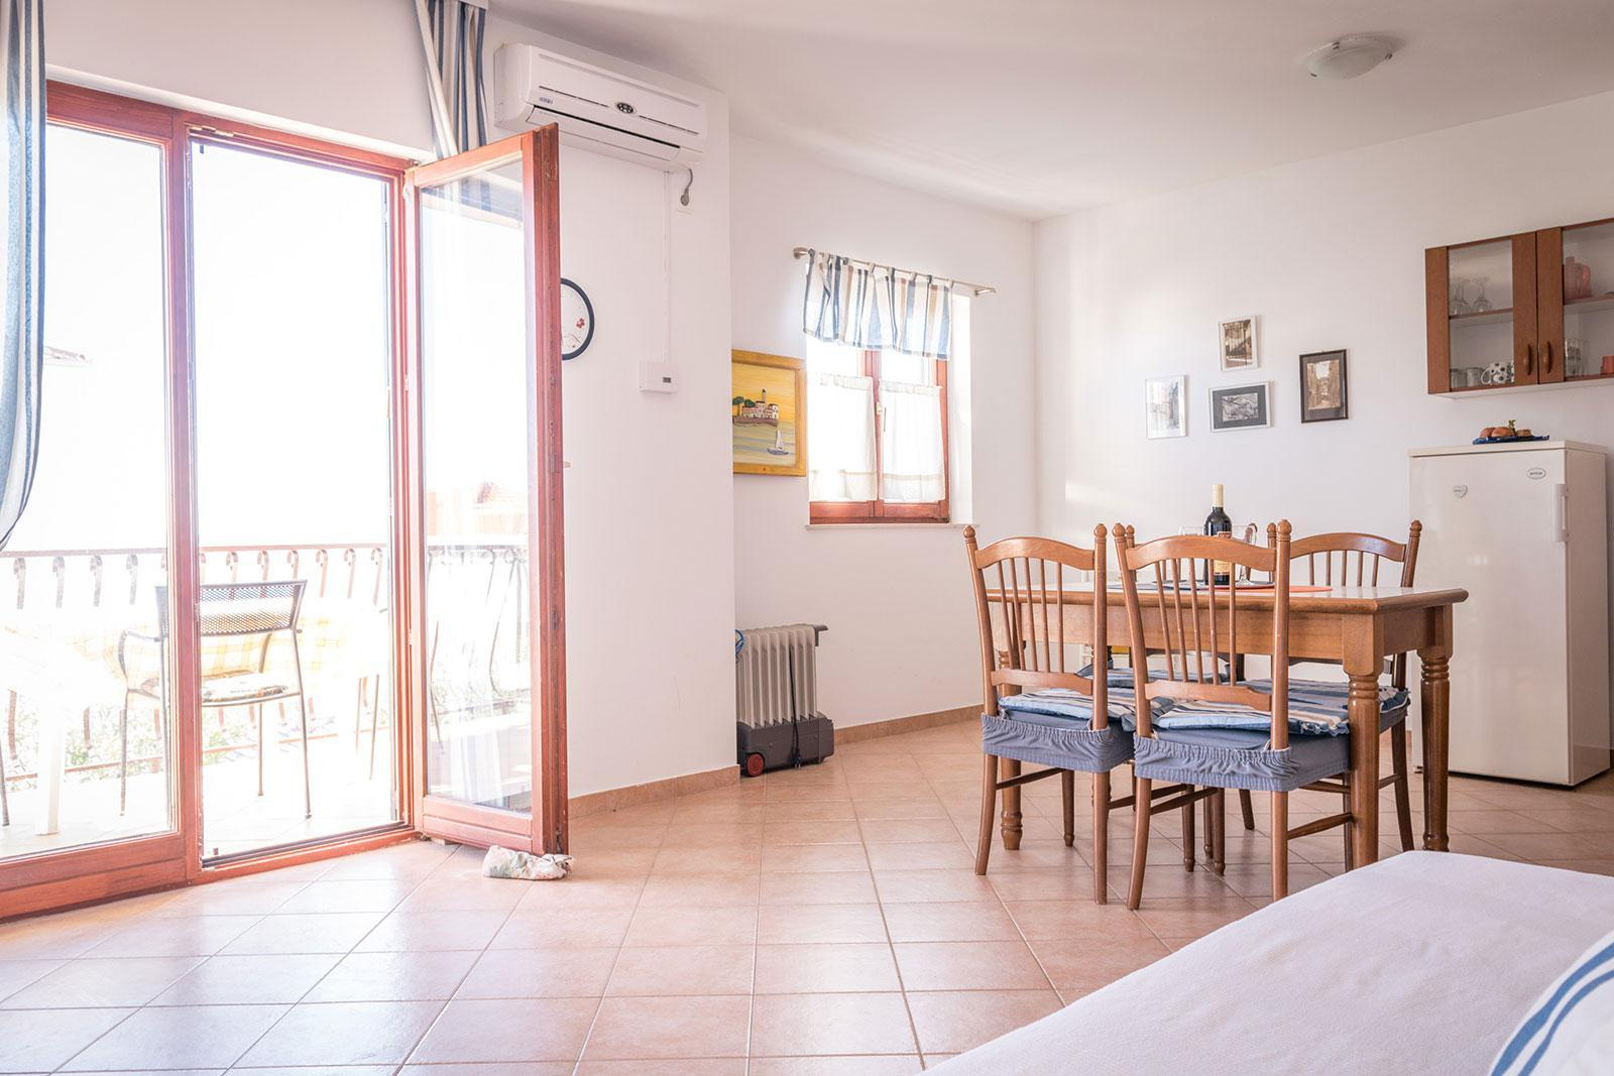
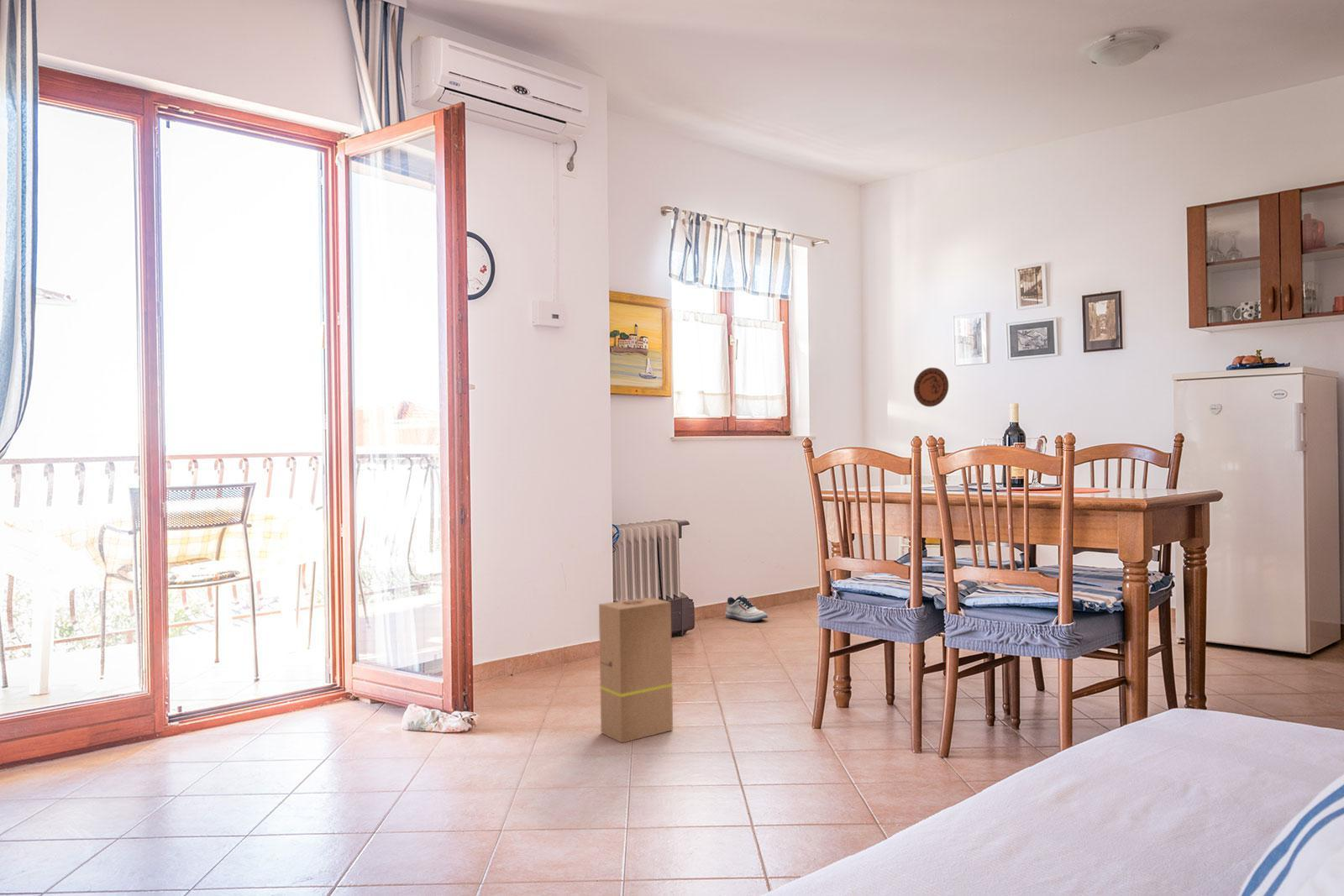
+ shoe (745, 607)
+ cardboard box (636, 667)
+ decorative plate (931, 387)
